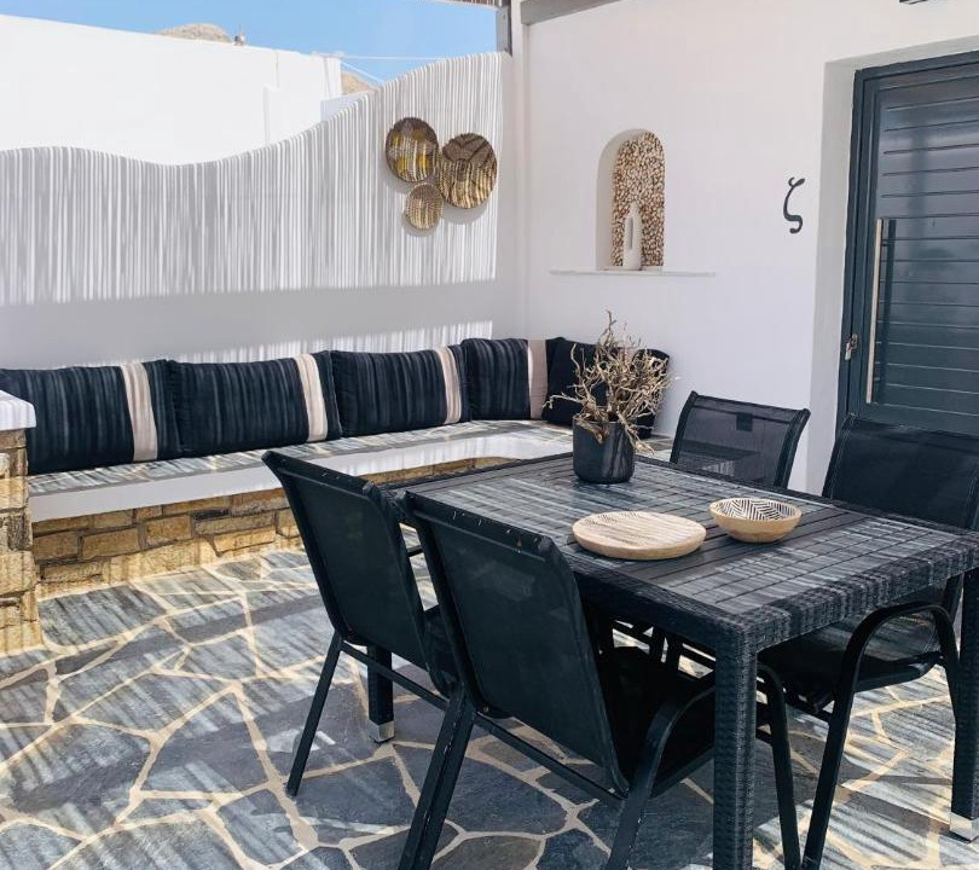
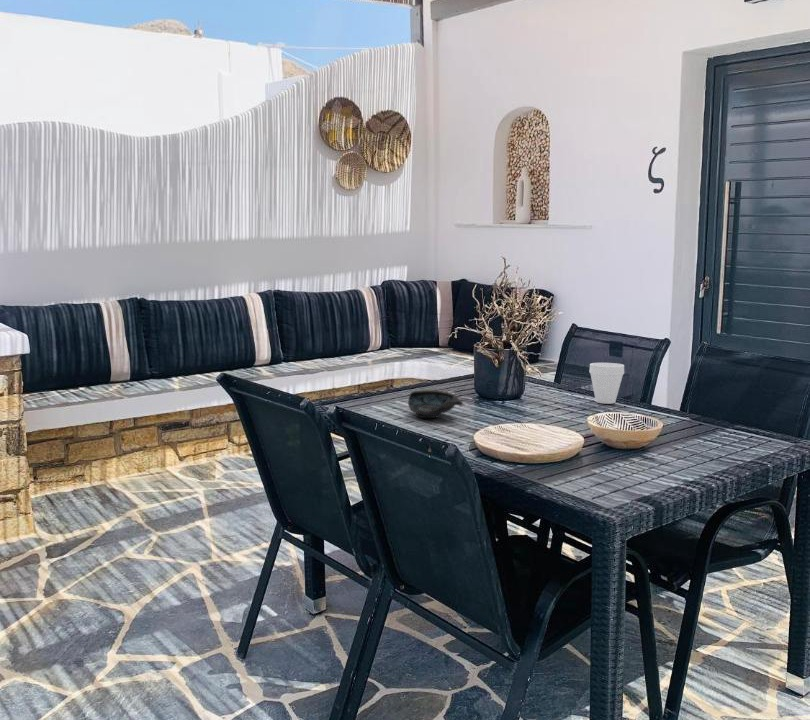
+ ceramic bowl (434, 405)
+ cup (606, 383)
